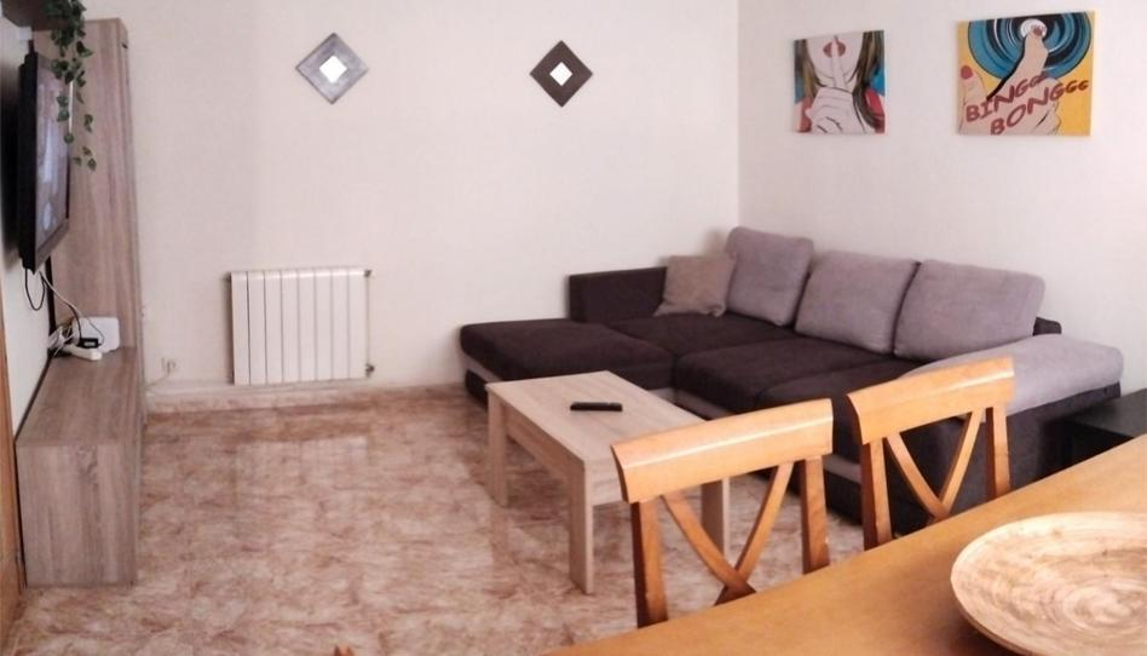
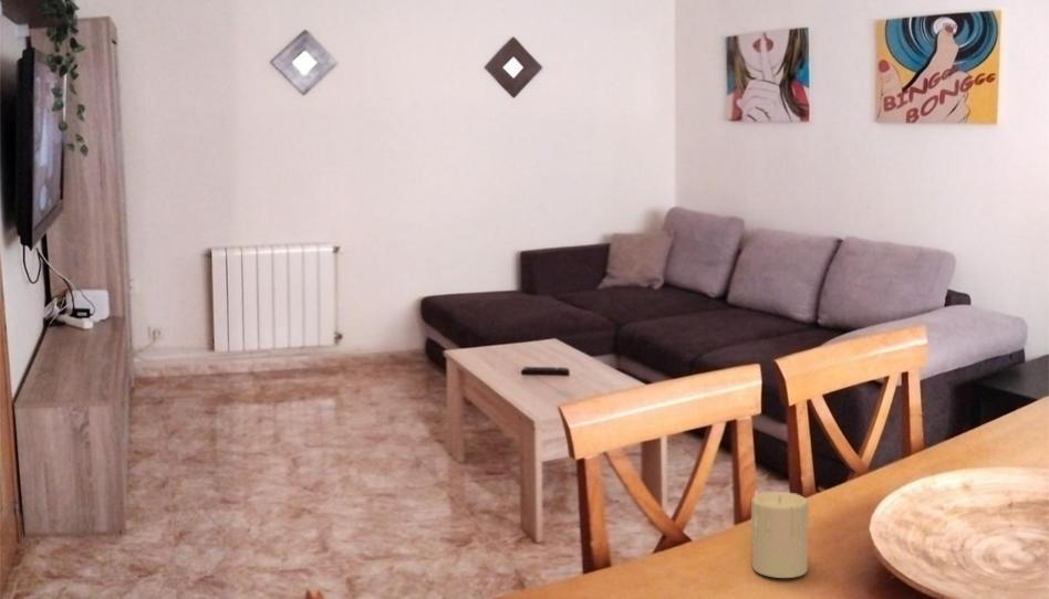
+ candle (780, 532)
